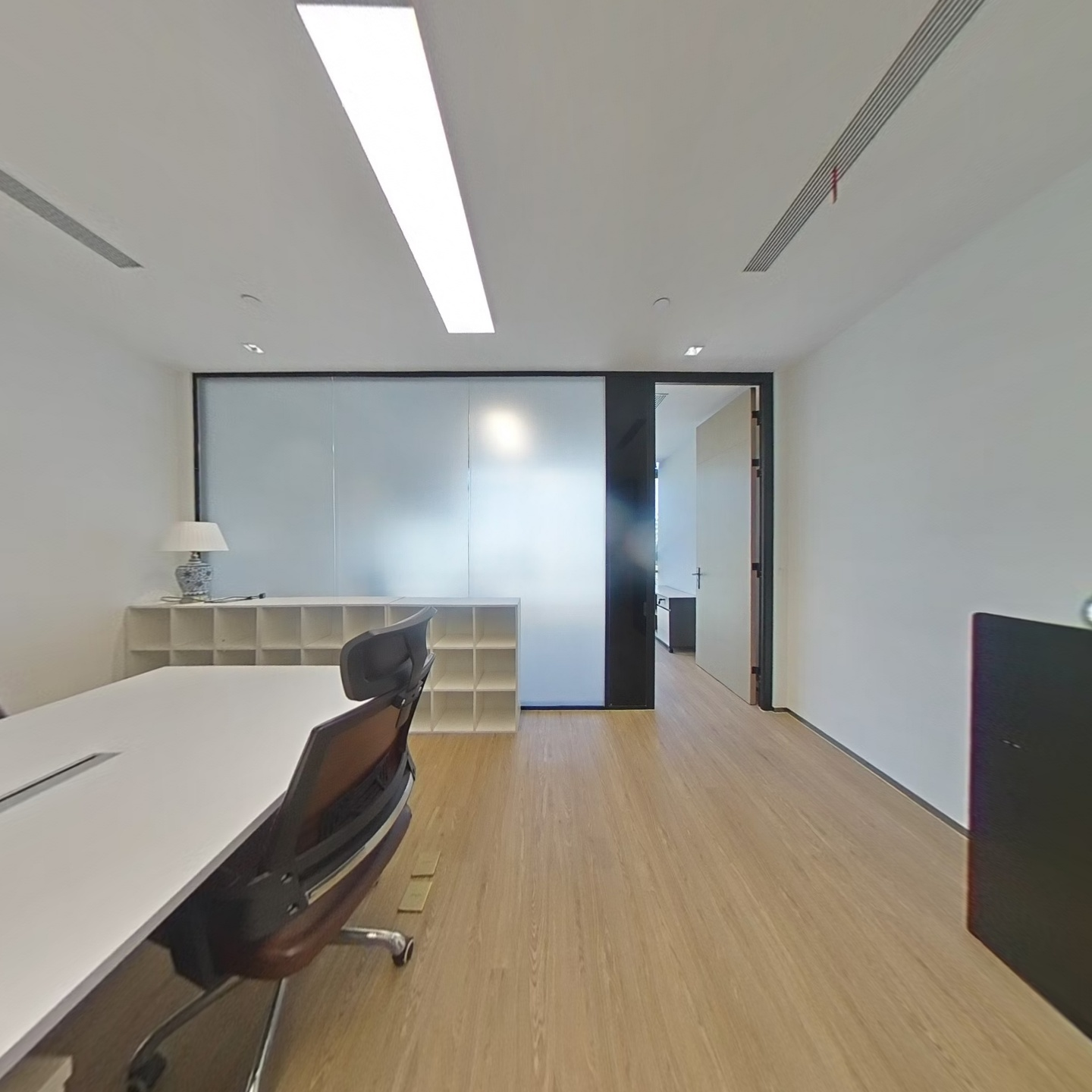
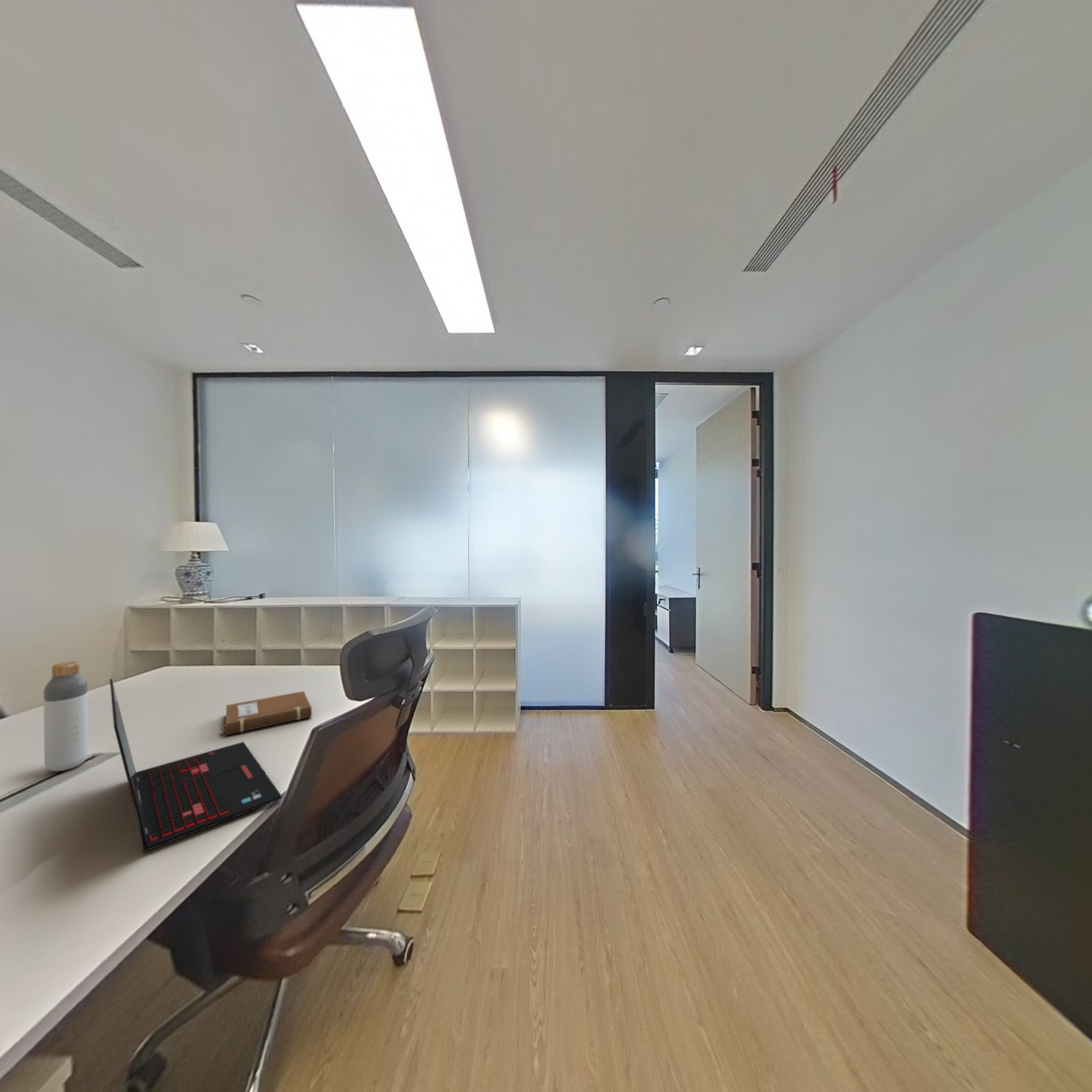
+ bottle (66, 714)
+ notebook (266, 711)
+ laptop (196, 755)
